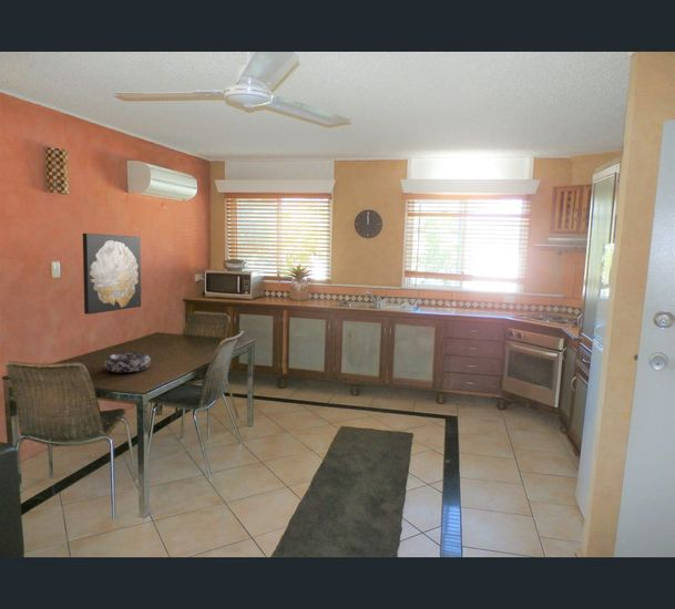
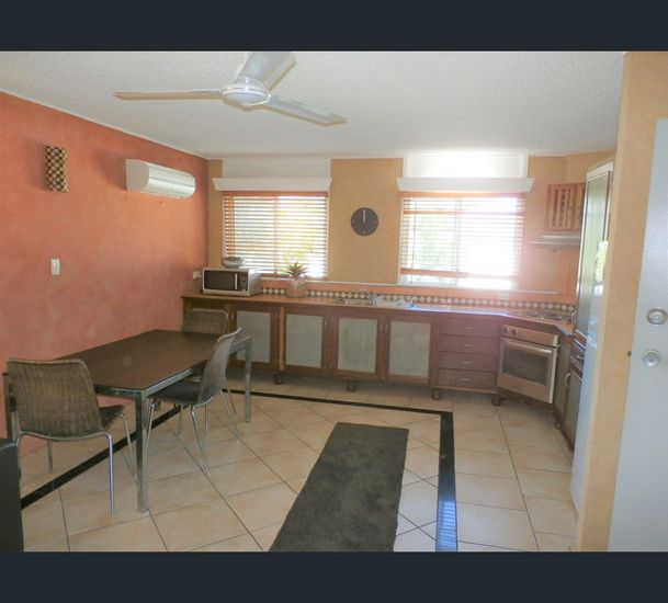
- wall art (113, 272)
- decorative bowl (127, 362)
